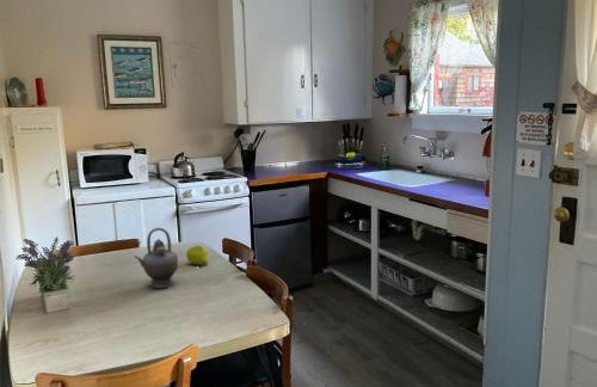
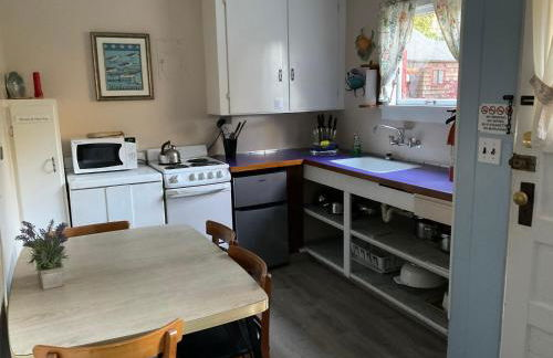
- teapot (155, 257)
- fruit (198, 254)
